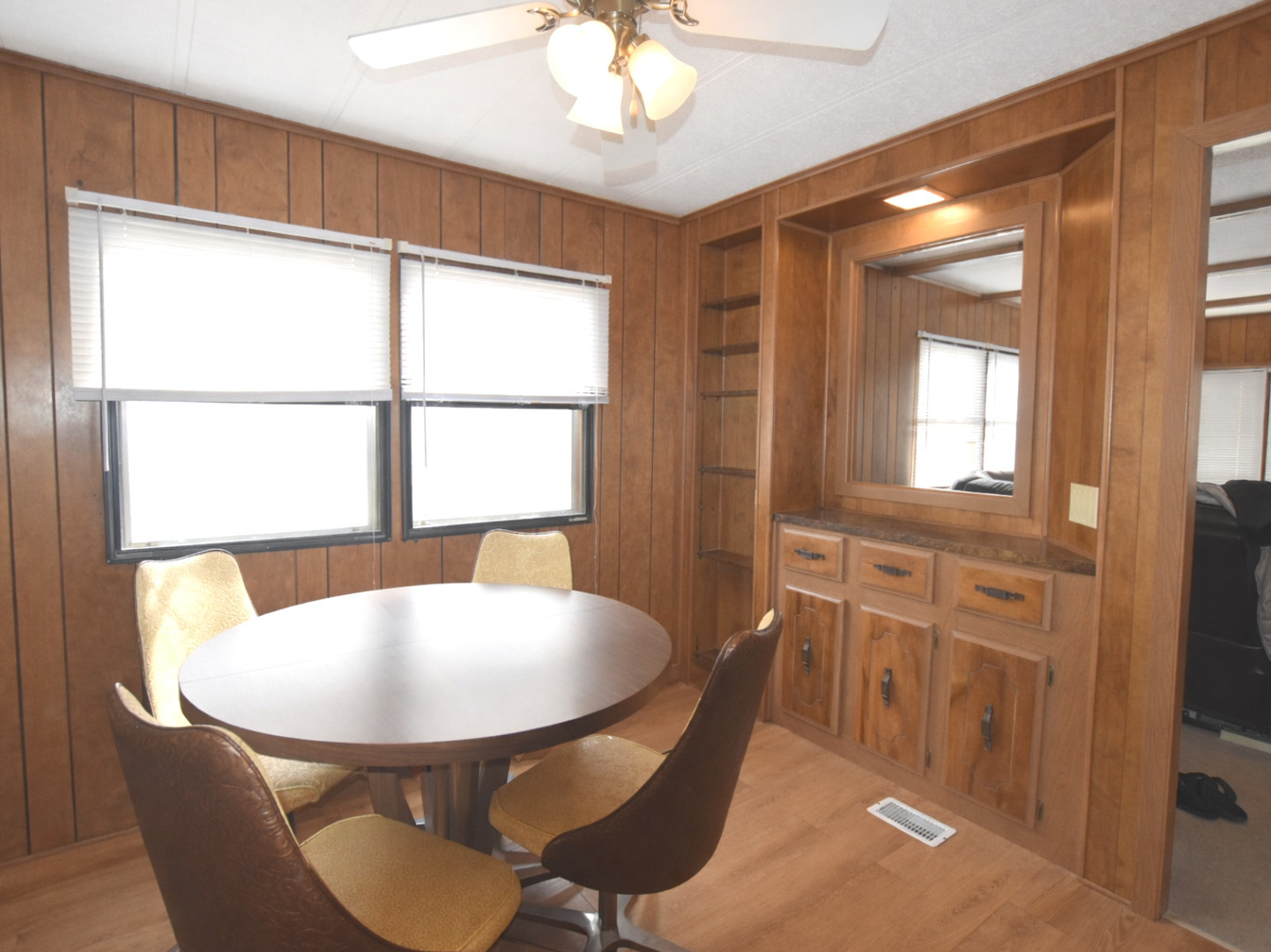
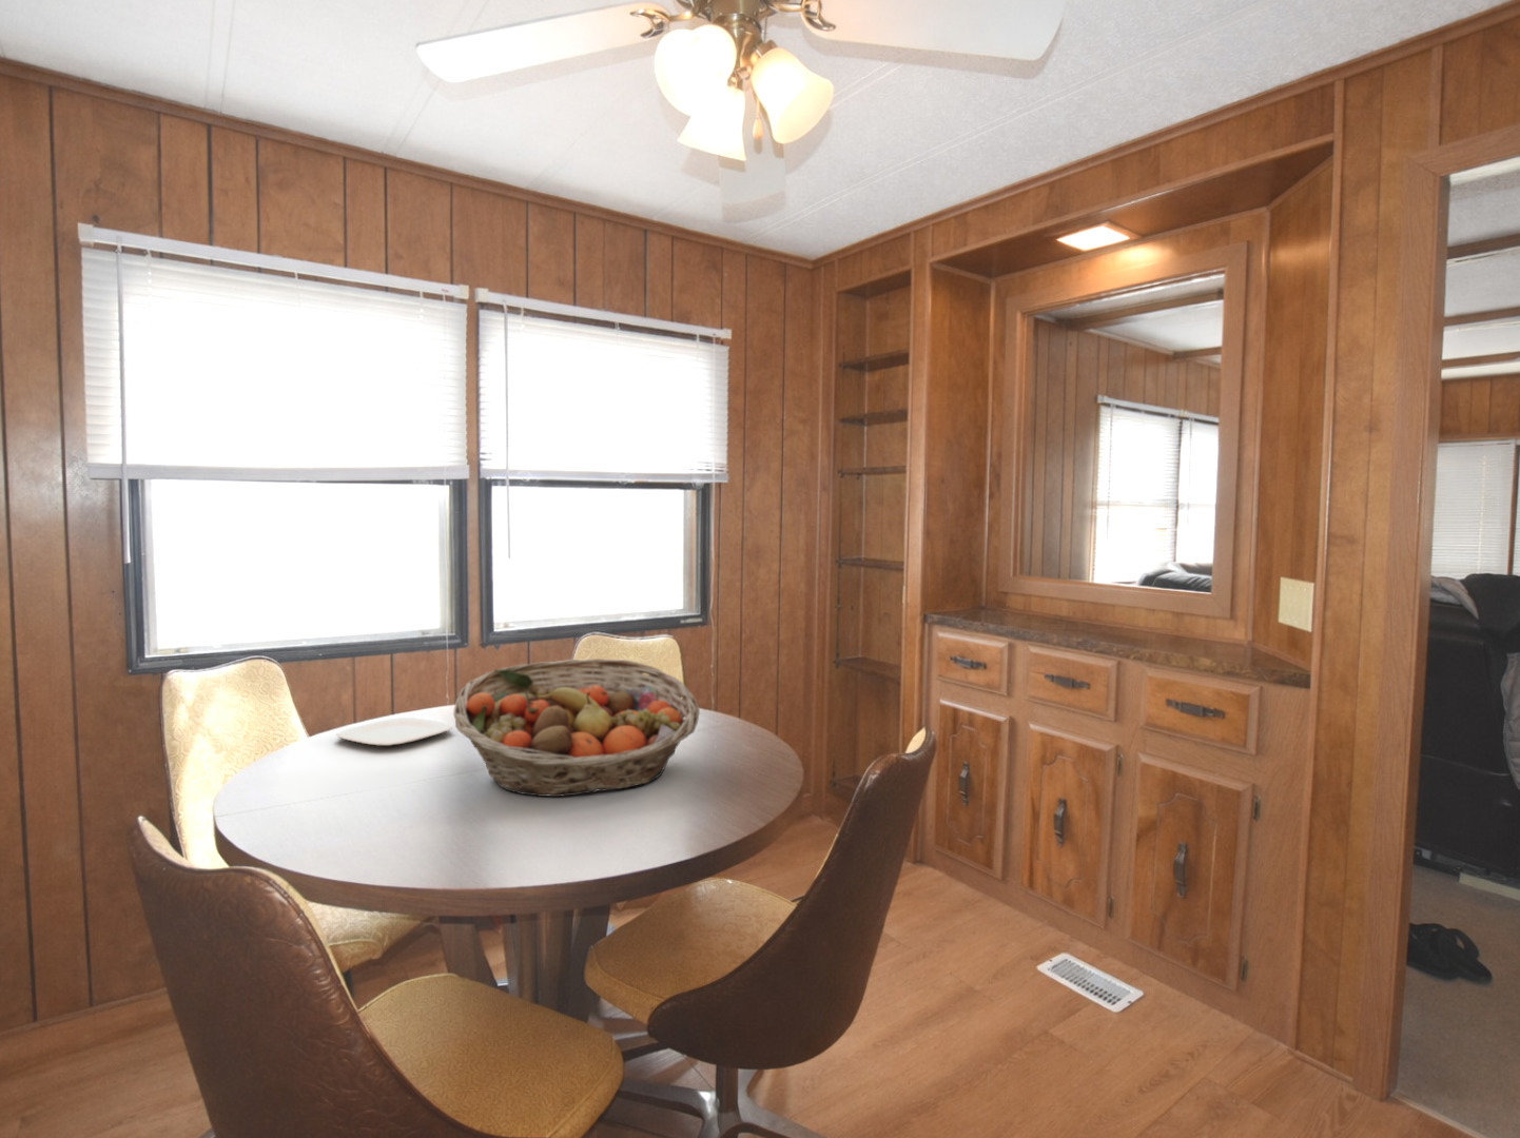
+ fruit basket (580, 722)
+ plate (396, 733)
